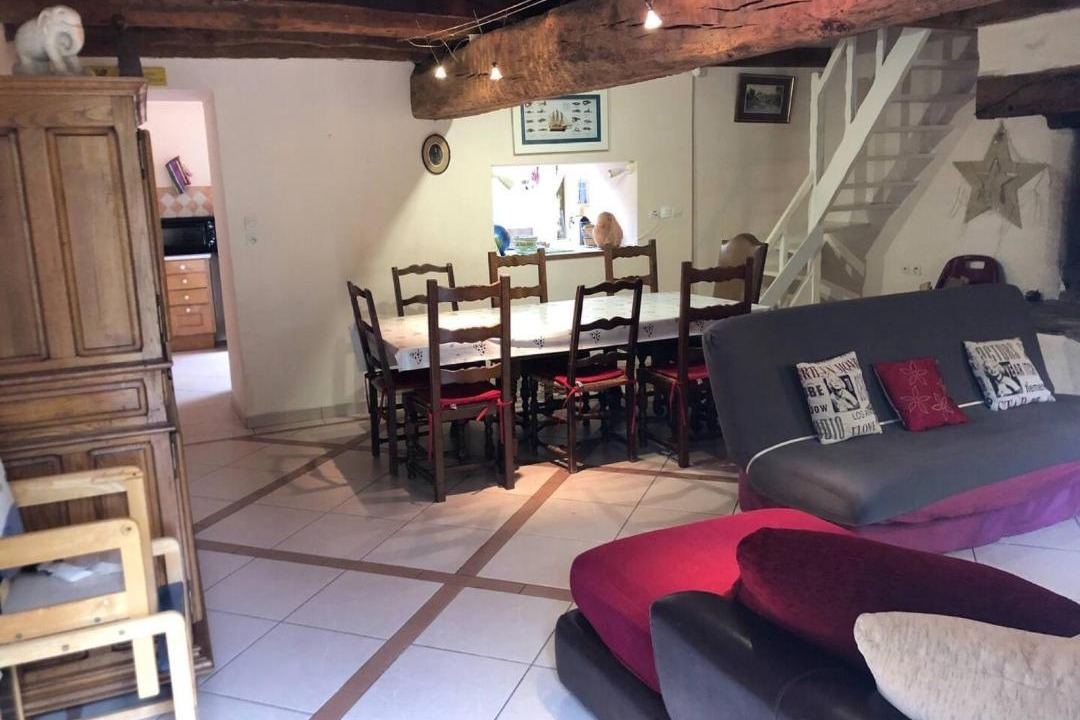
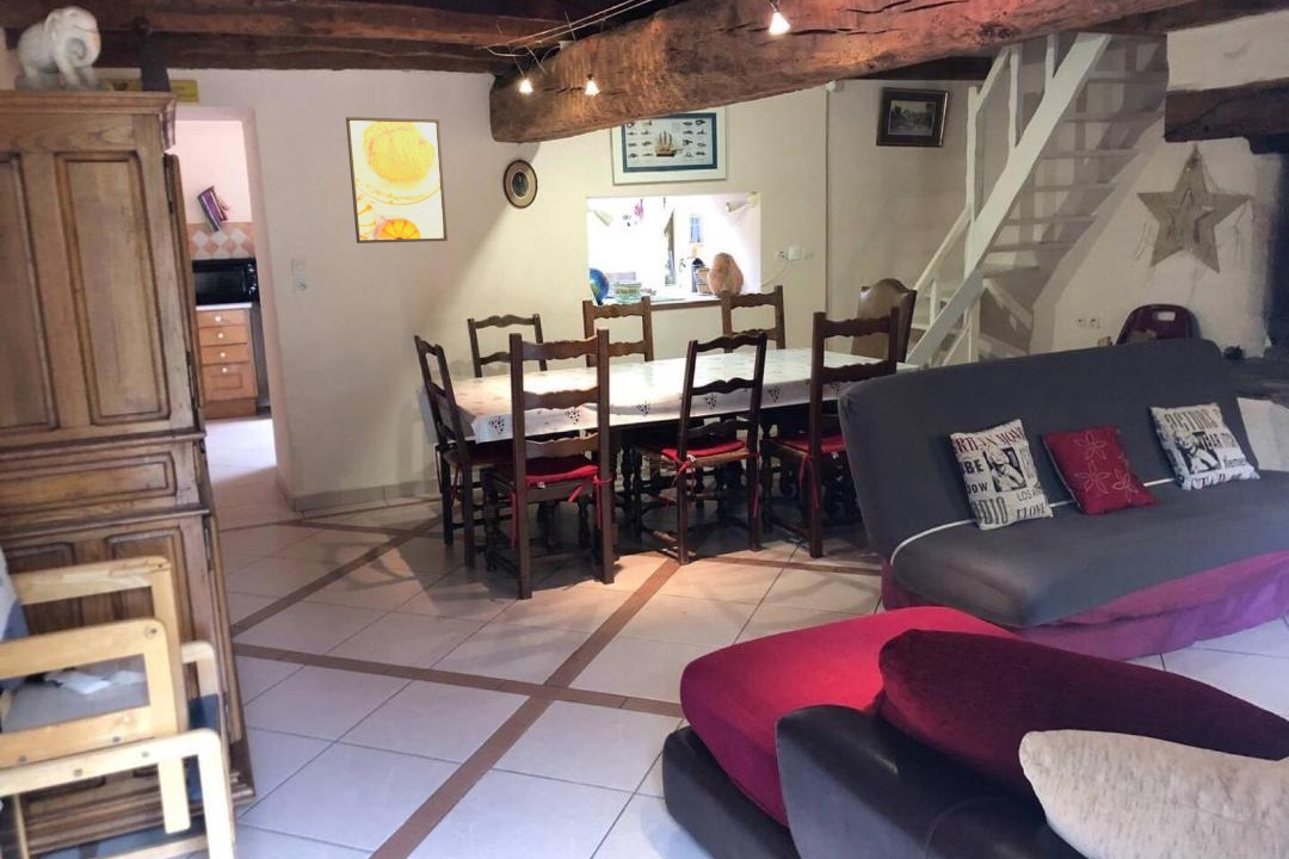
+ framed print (397, 180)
